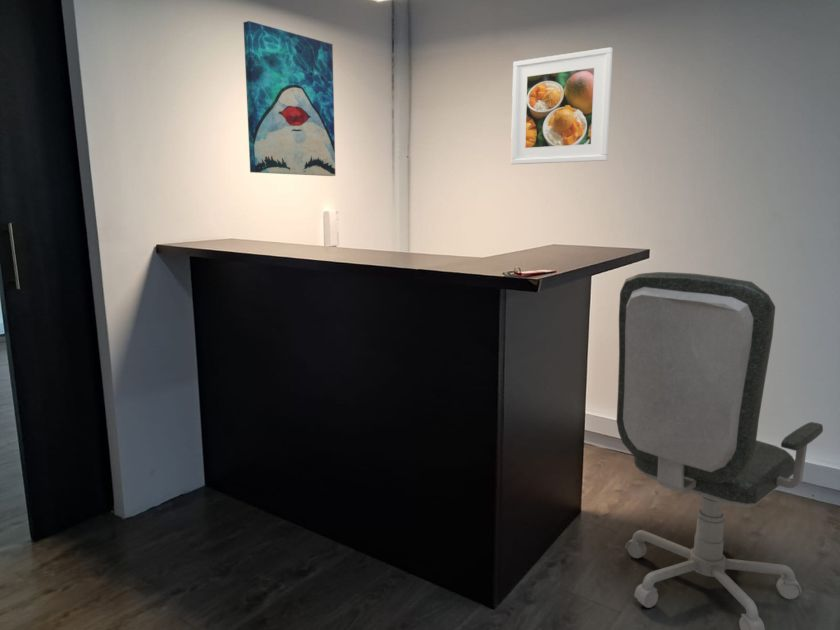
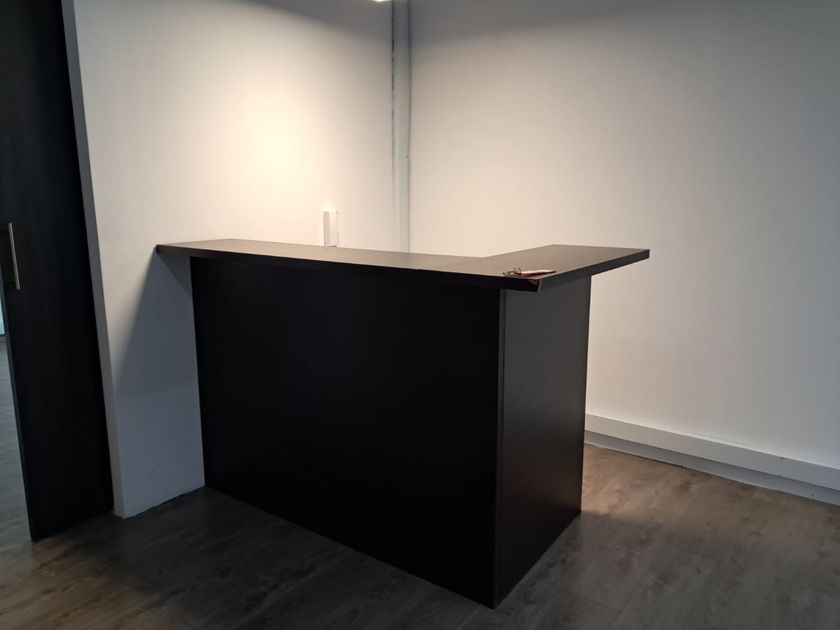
- office chair (711, 435)
- wall art (293, 105)
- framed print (558, 109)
